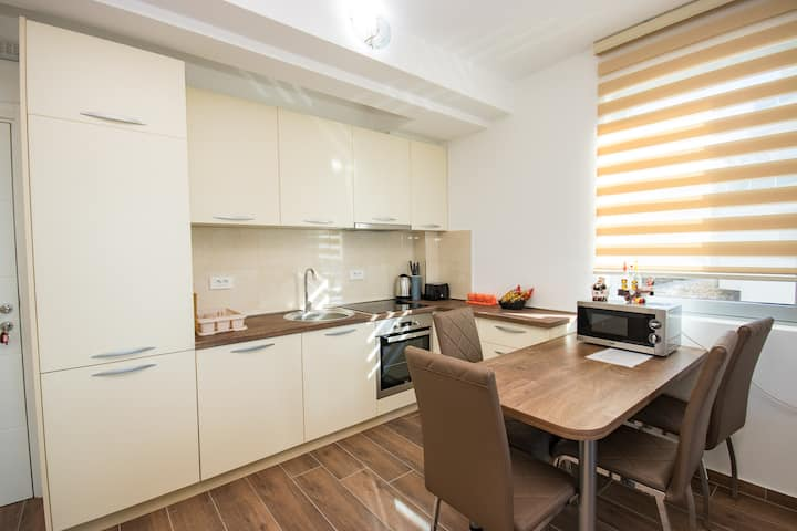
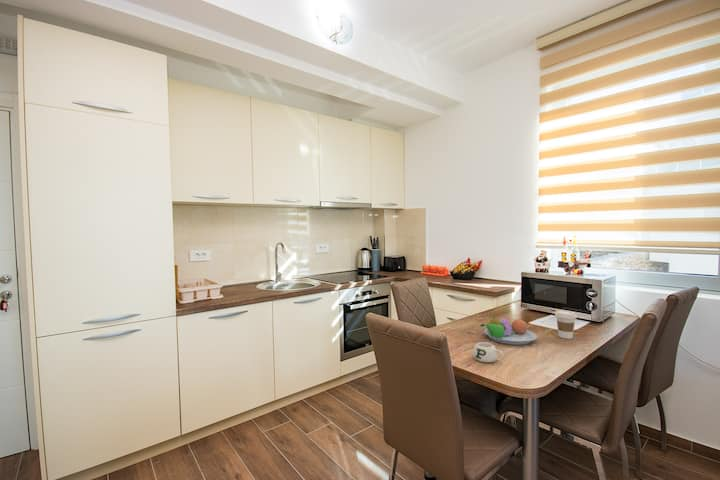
+ fruit bowl (507, 328)
+ coffee cup (565, 324)
+ mug (488, 352)
